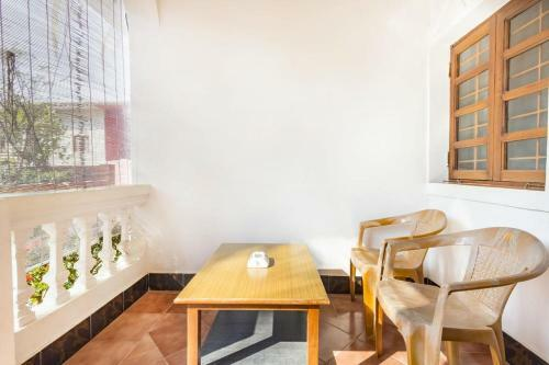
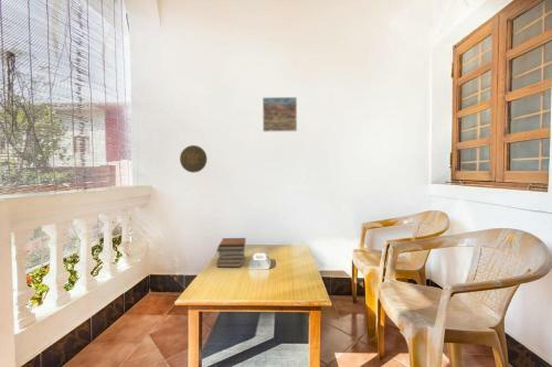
+ book stack (232, 251)
+ decorative plate (192, 159)
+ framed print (279, 114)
